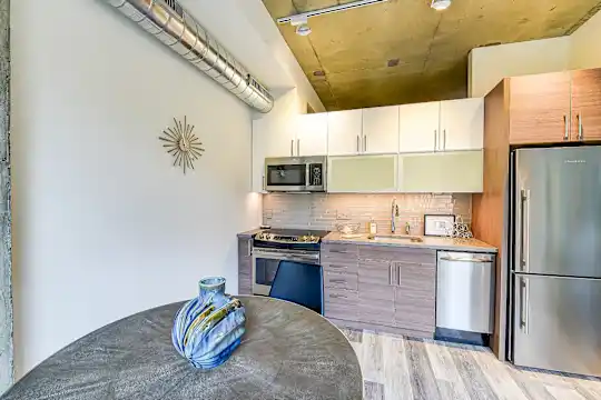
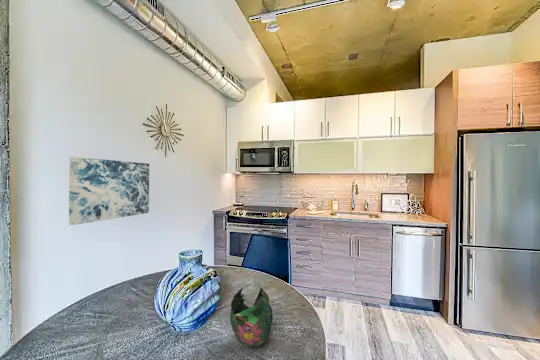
+ decorative bowl (251, 314)
+ wall art (115, 189)
